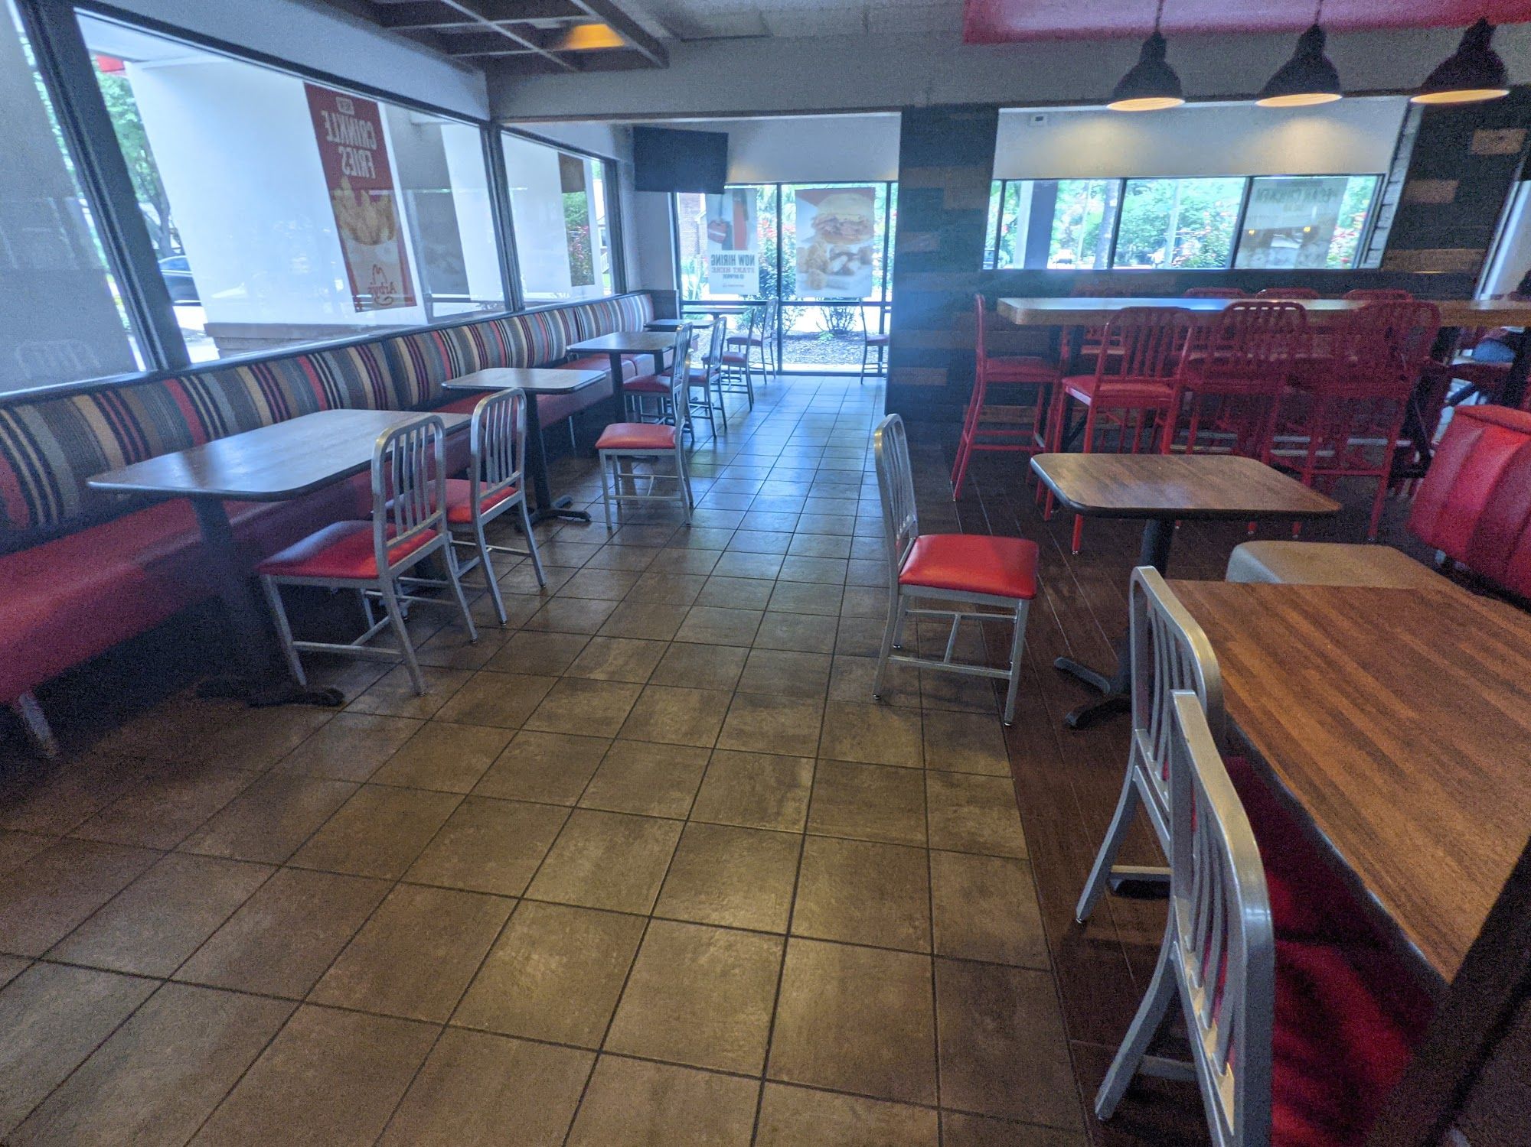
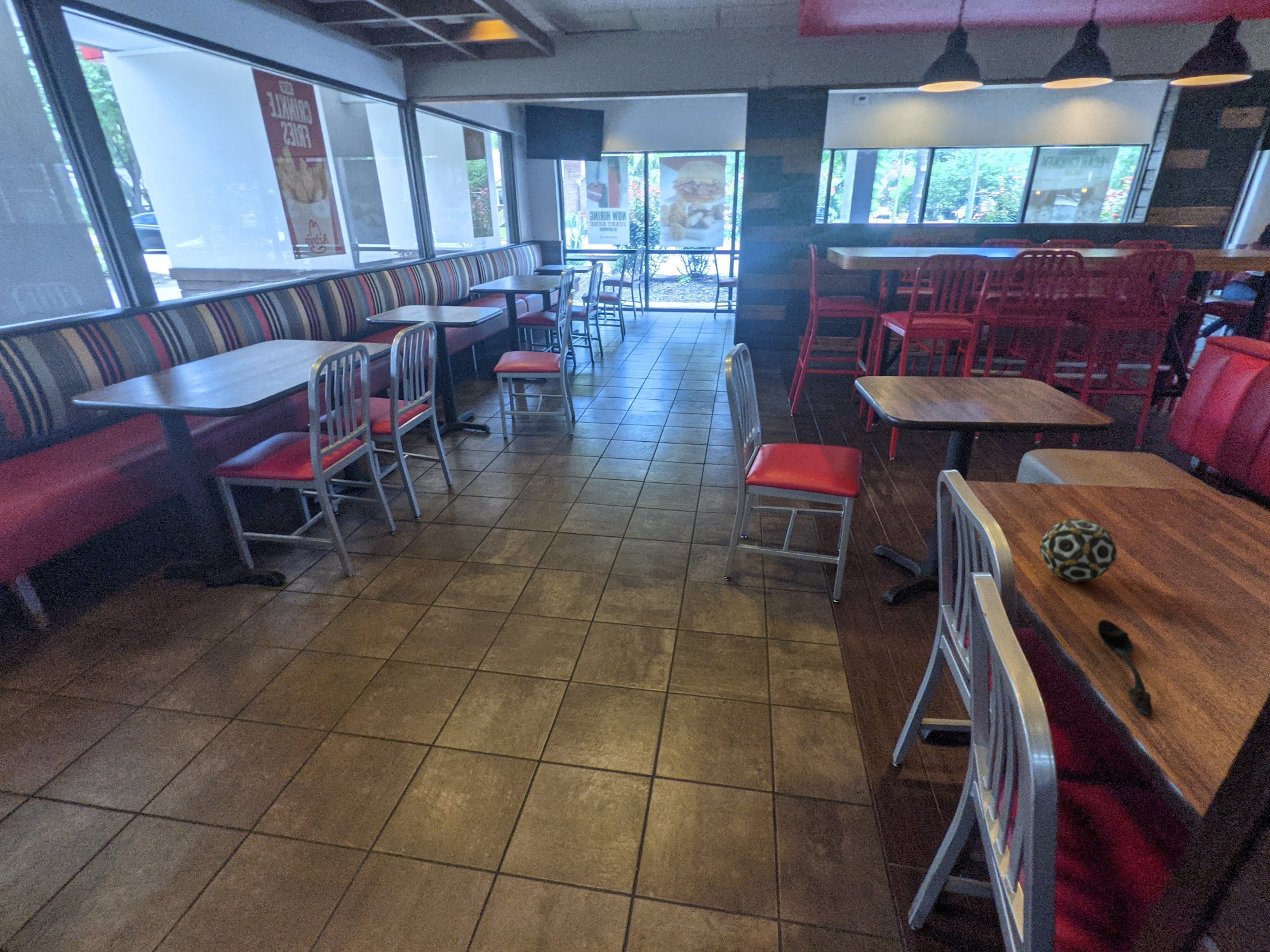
+ spoon (1125, 661)
+ decorative ball (1077, 550)
